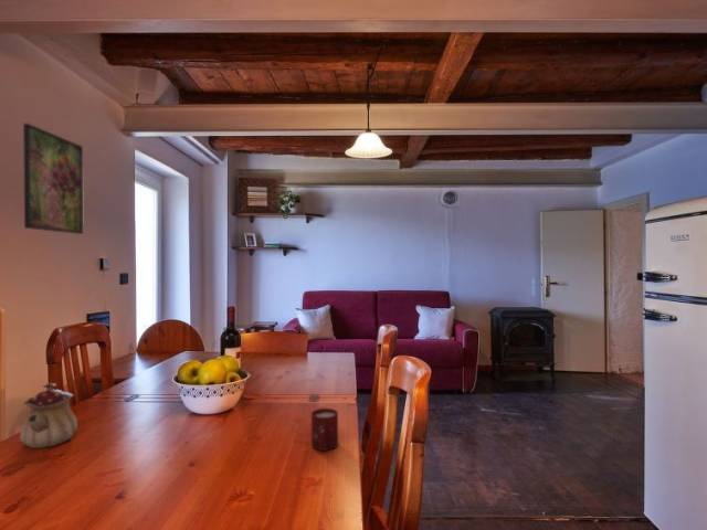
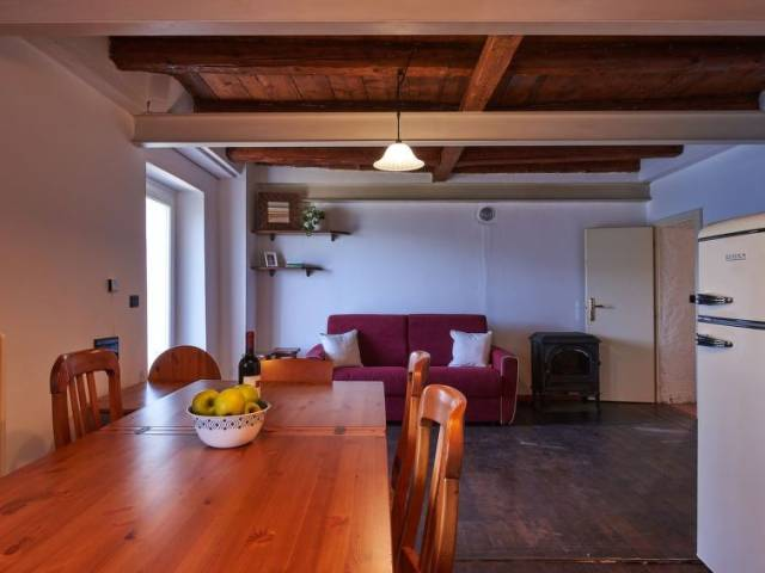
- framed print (55, 183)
- teapot (51, 410)
- cup (324, 431)
